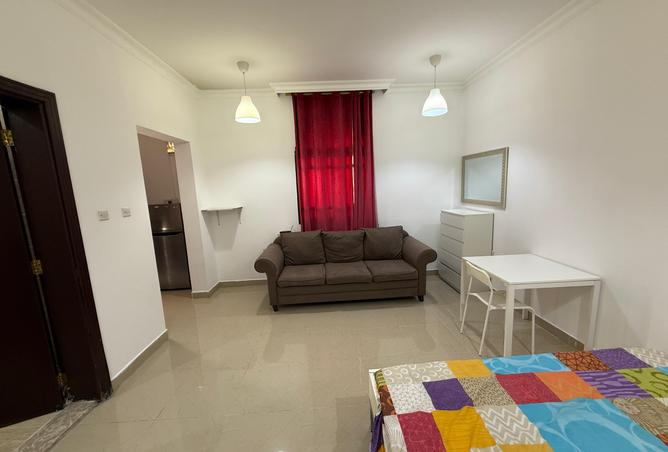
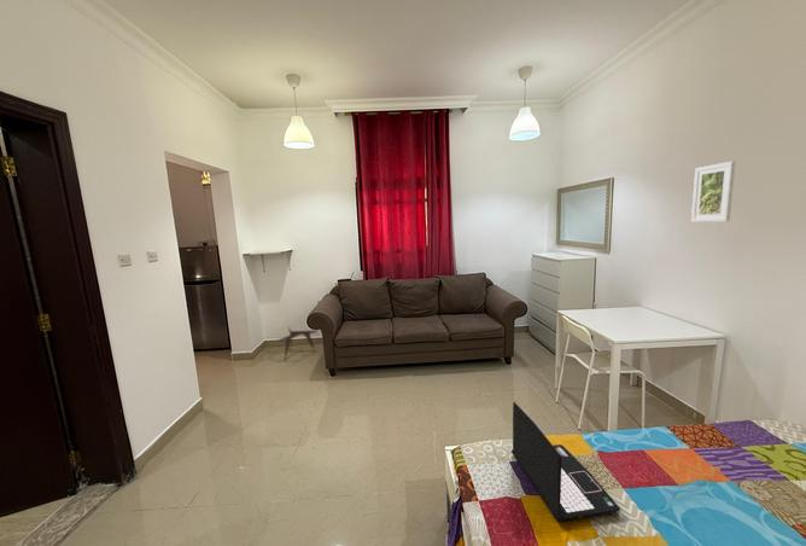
+ laptop (561, 449)
+ side table (300, 336)
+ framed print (711, 193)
